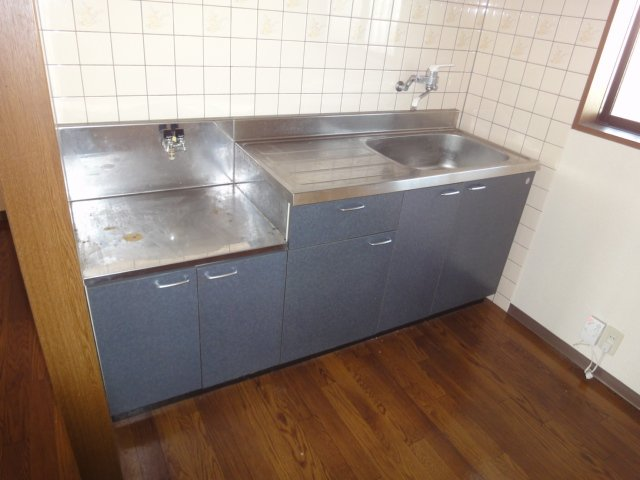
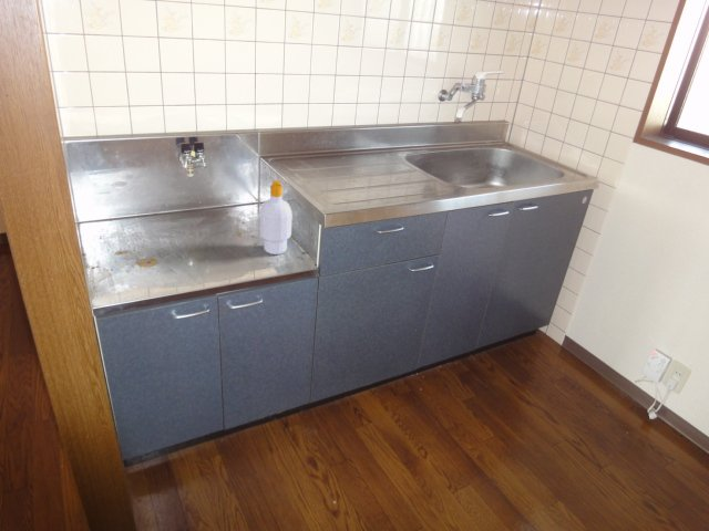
+ soap bottle (276, 217)
